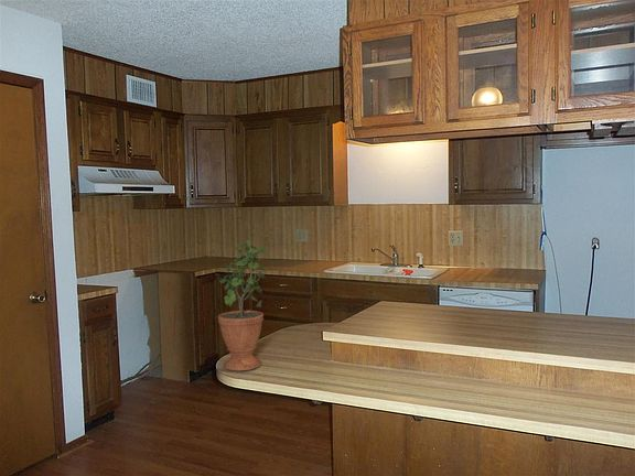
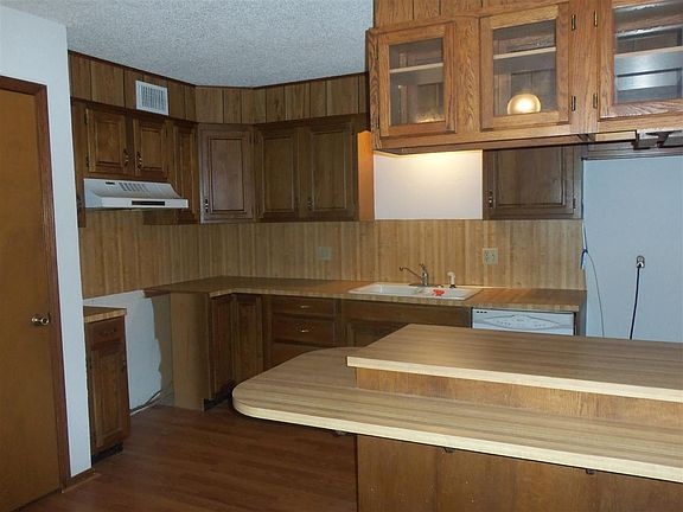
- potted plant (245, 299)
